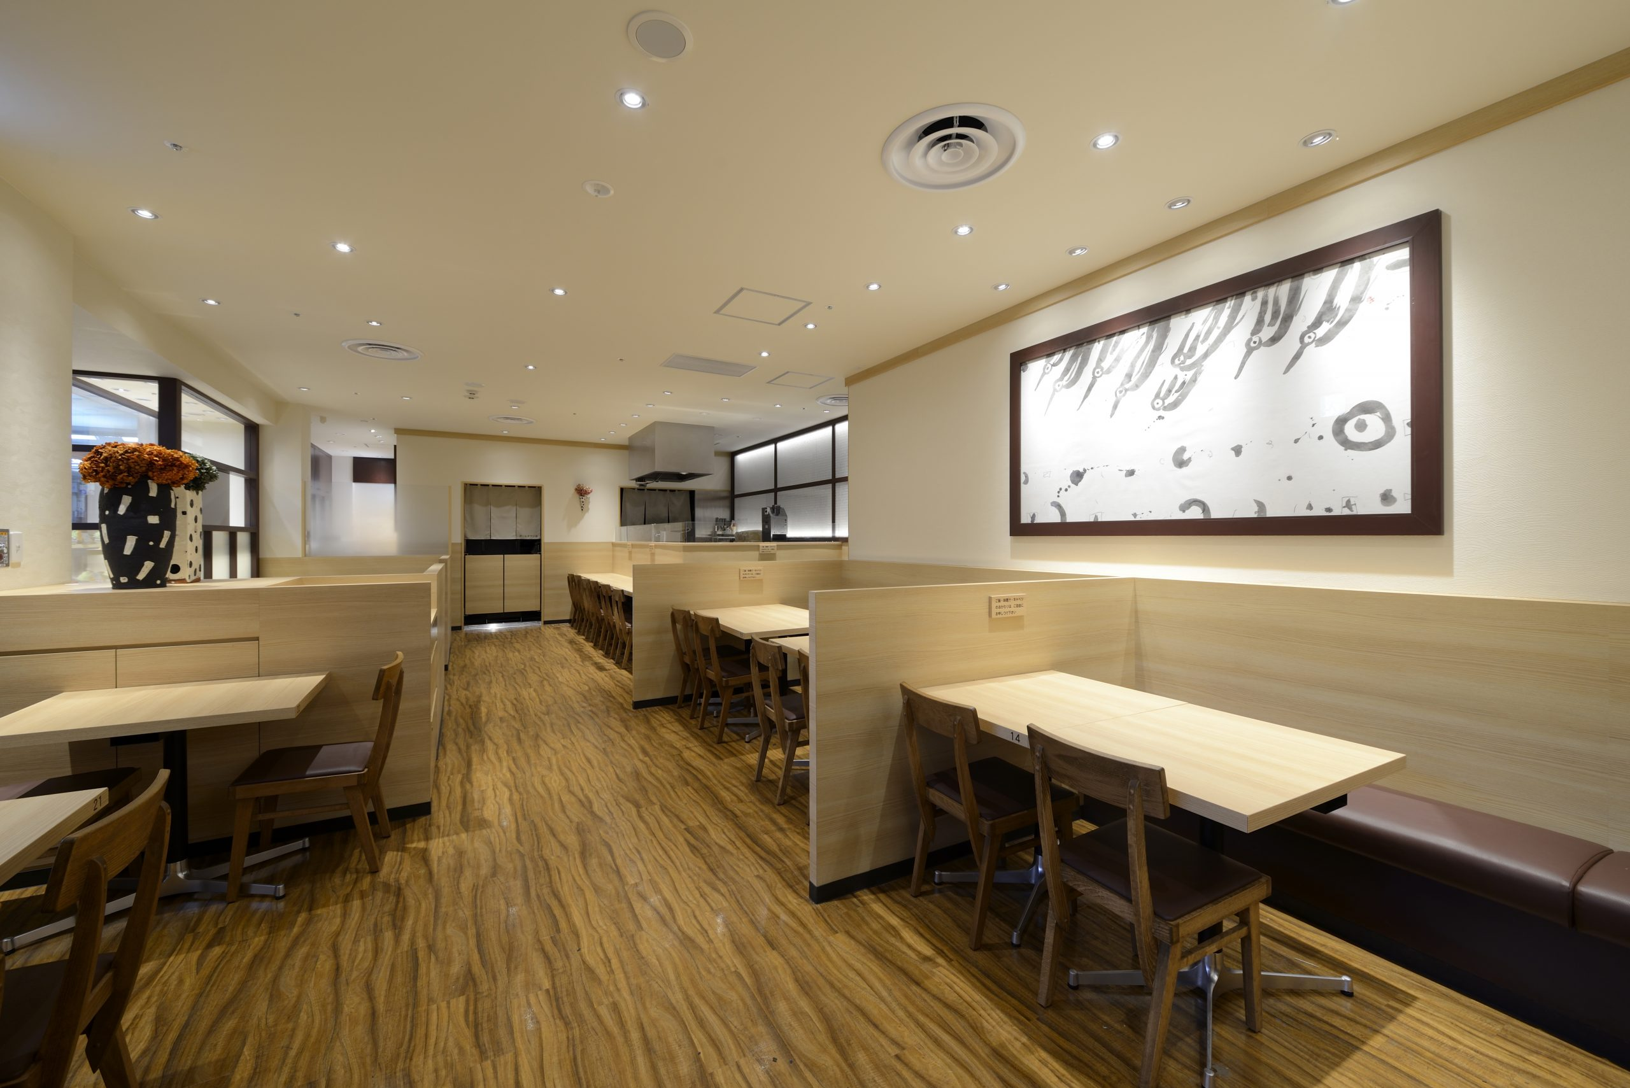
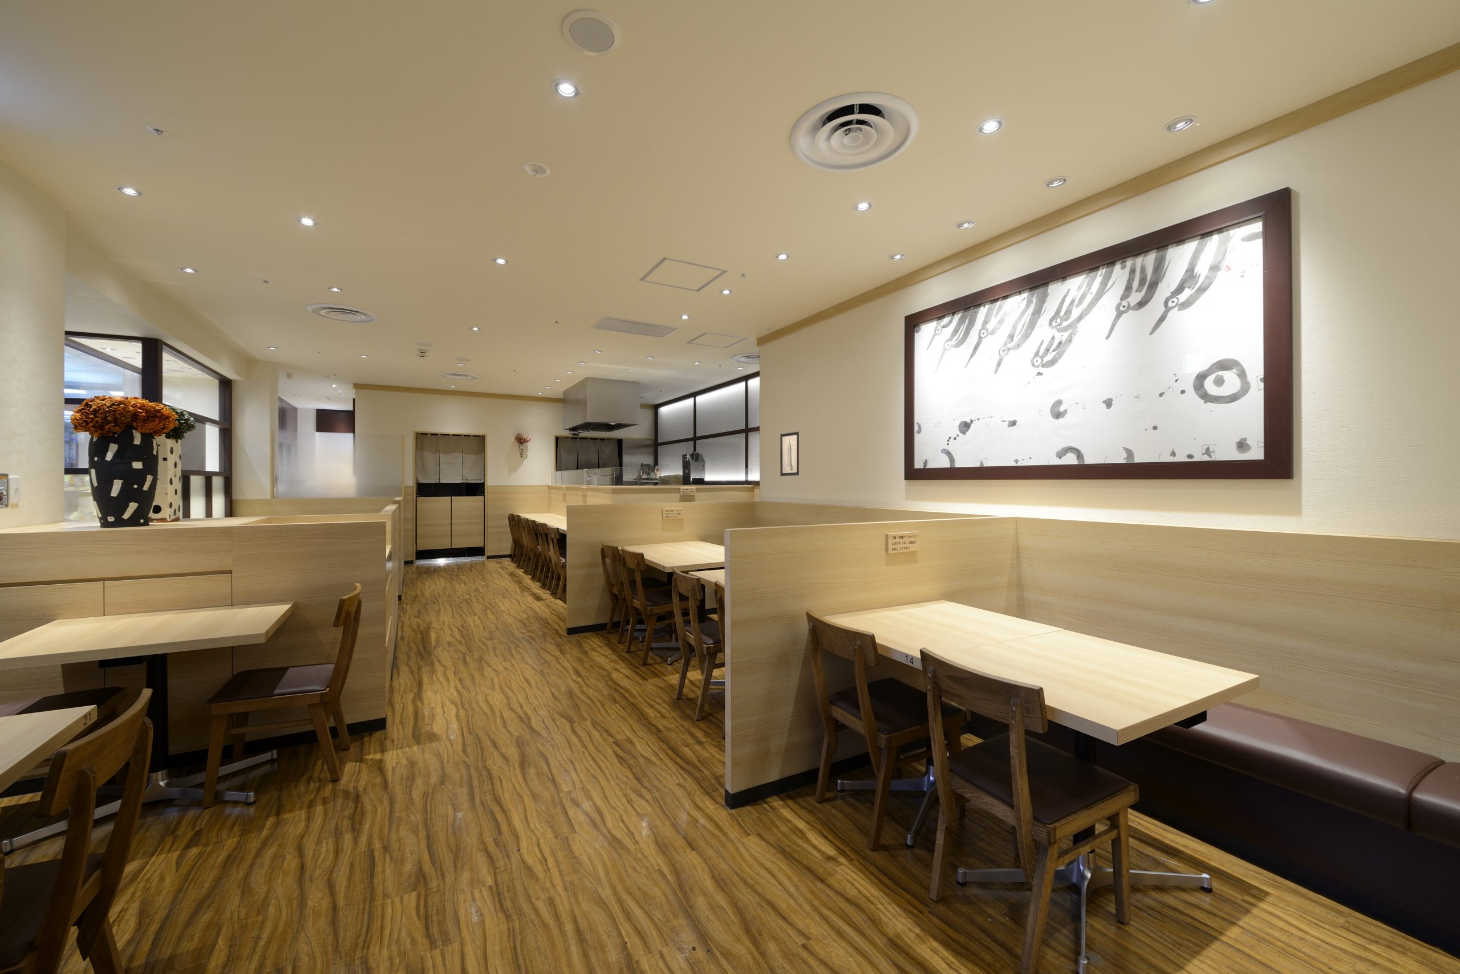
+ wall art (790, 454)
